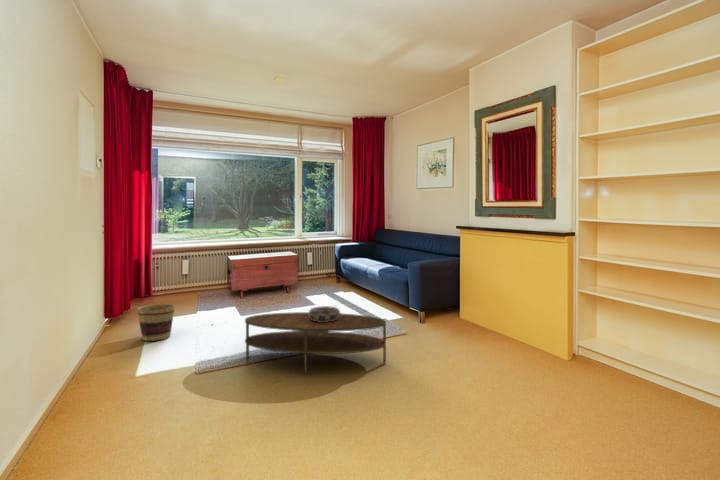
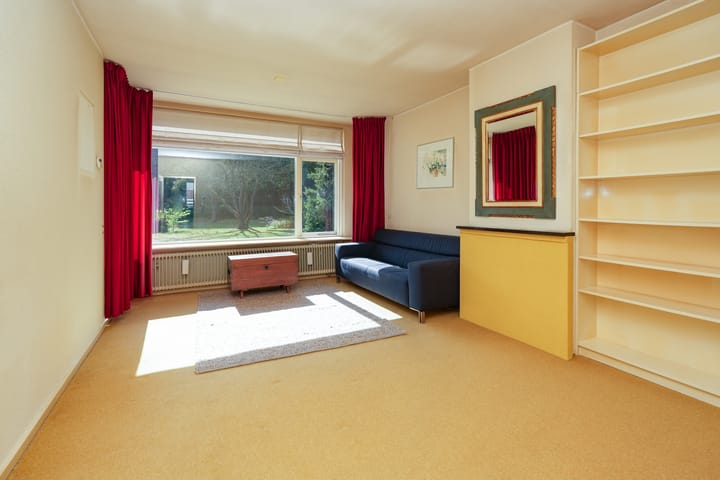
- basket (156, 322)
- coffee table (314, 340)
- decorative bowl (324, 313)
